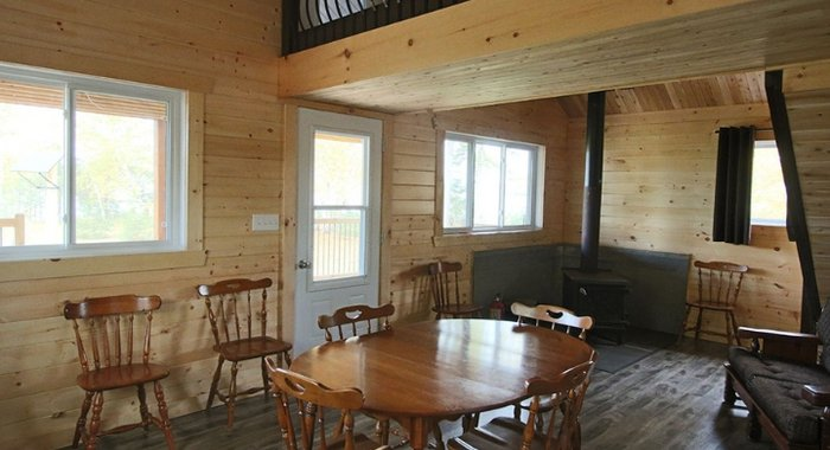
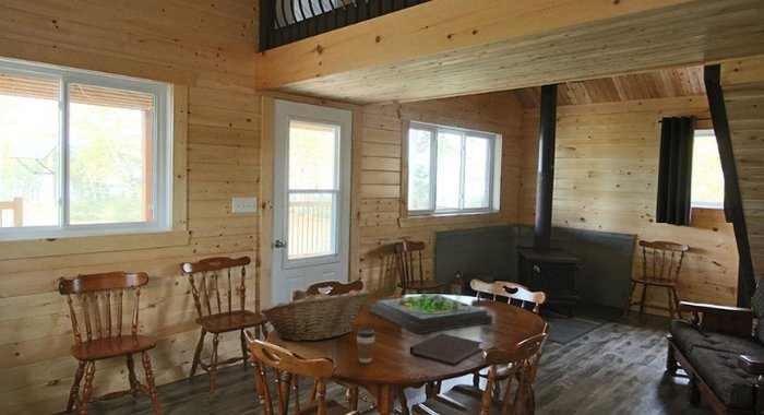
+ fruit basket (315, 310)
+ notebook (446, 347)
+ coffee cup (365, 345)
+ board game (429, 306)
